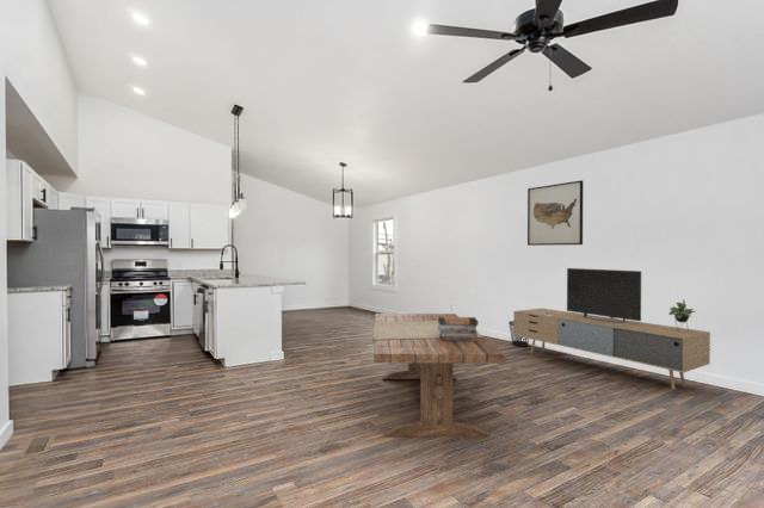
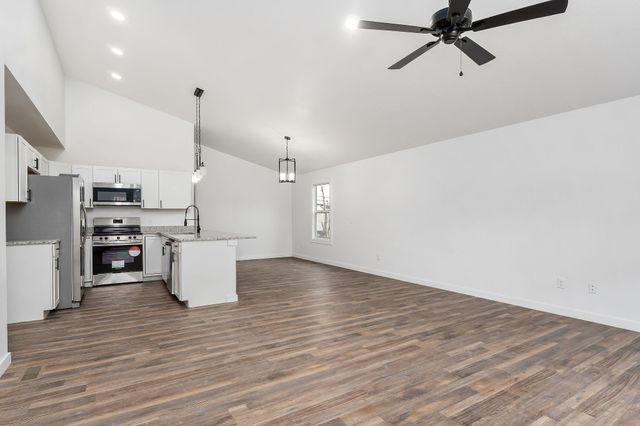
- wall art (553, 215)
- book stack (456, 328)
- dining table (423, 365)
- media console (598, 318)
- wastebasket (517, 336)
